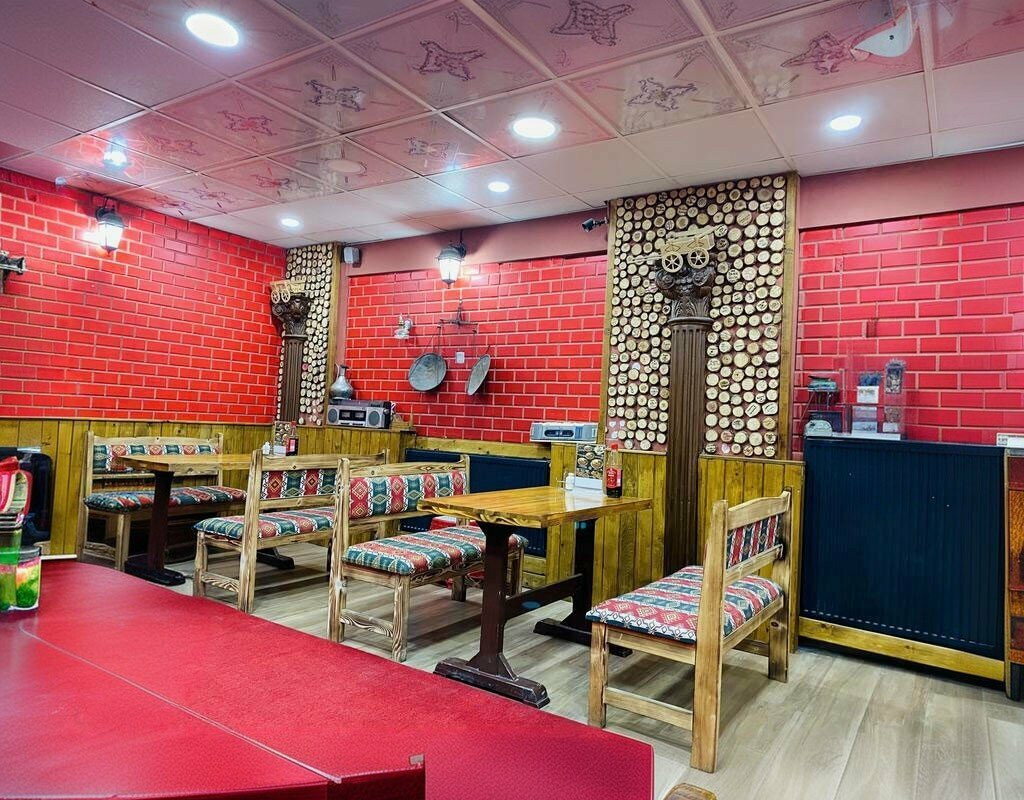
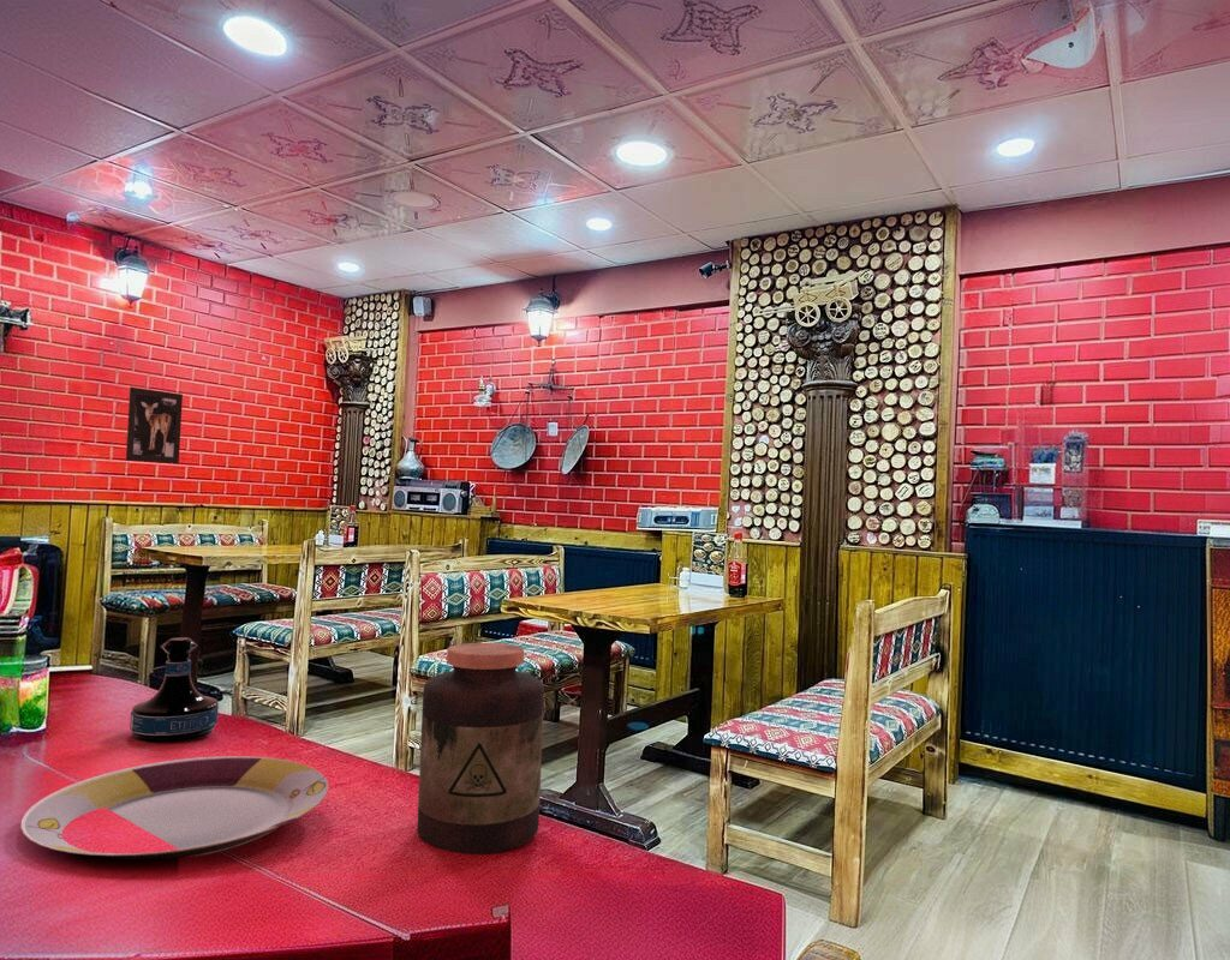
+ plate (186, 808)
+ tequila bottle (177, 685)
+ wall art (155, 426)
+ jar (482, 738)
